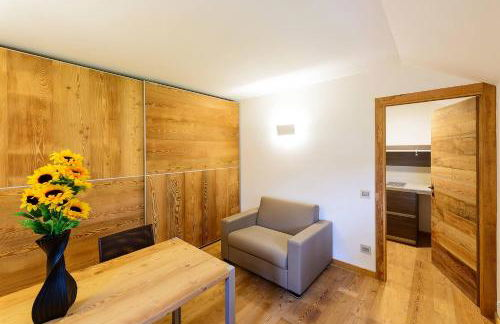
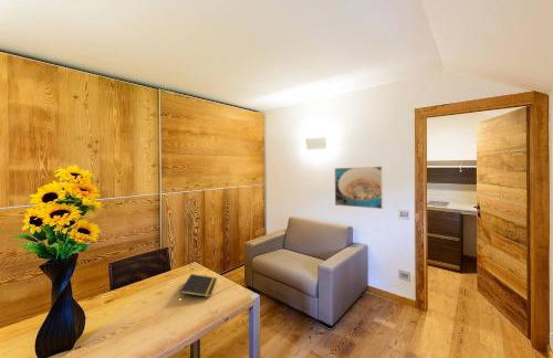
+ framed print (357, 187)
+ notepad (199, 284)
